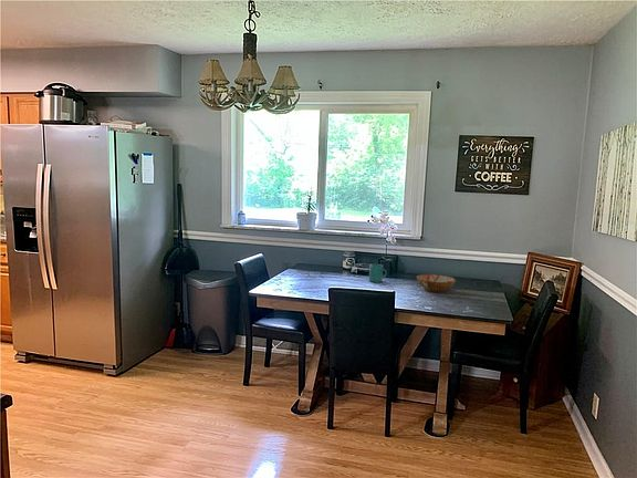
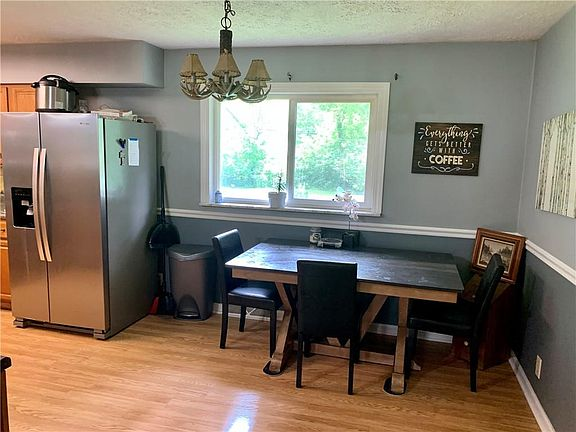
- bowl (435, 283)
- cup (377, 272)
